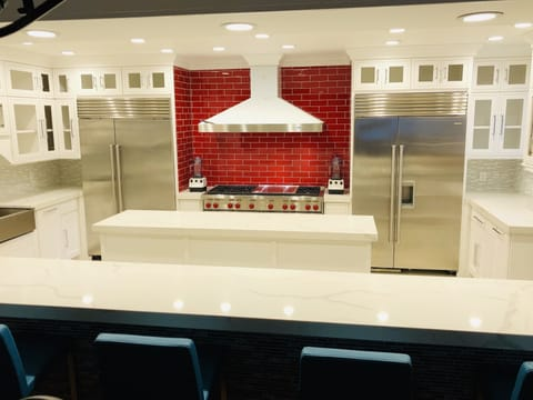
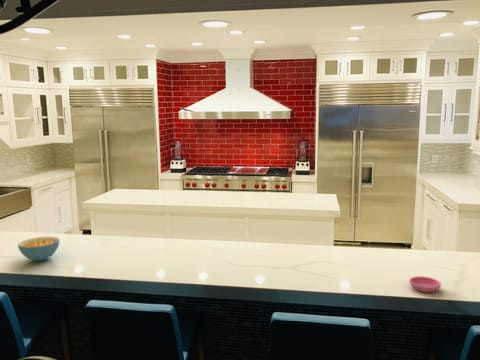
+ saucer (424, 284)
+ cereal bowl (39, 250)
